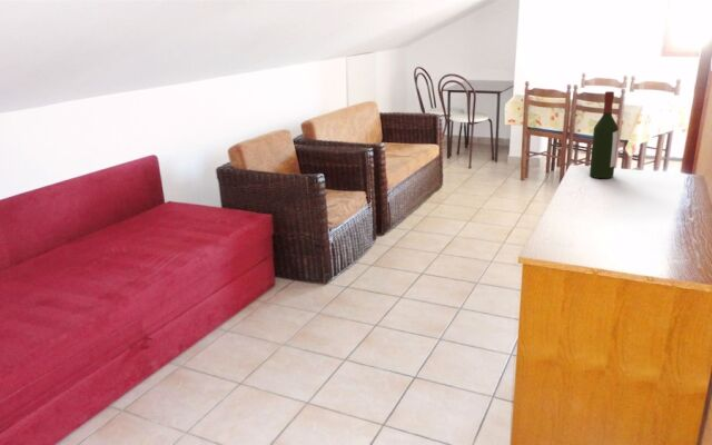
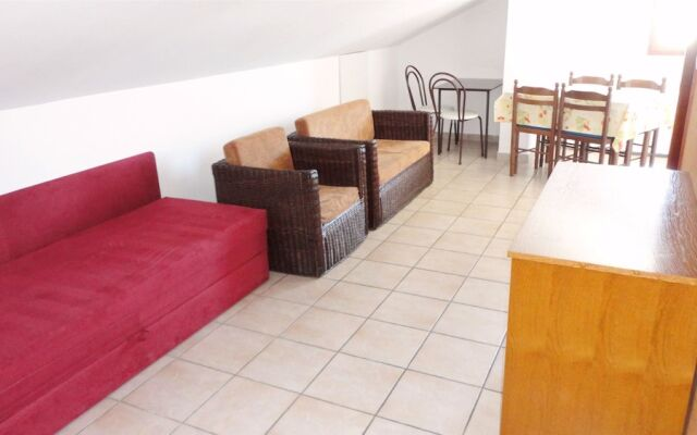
- wine bottle (605, 135)
